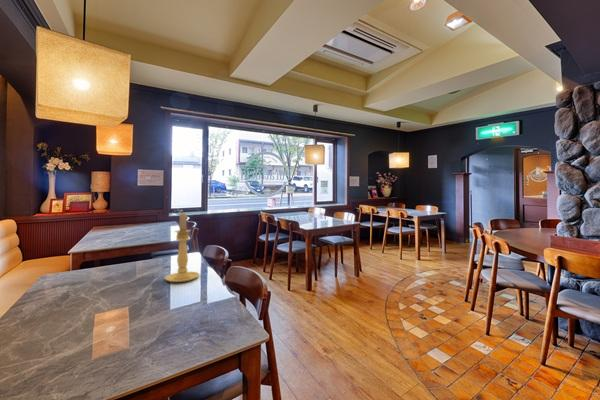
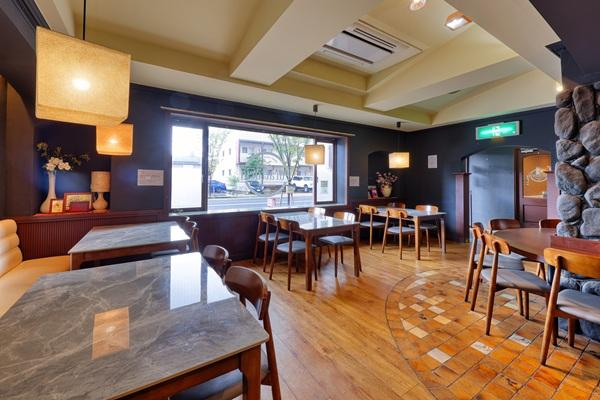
- candle holder (182, 244)
